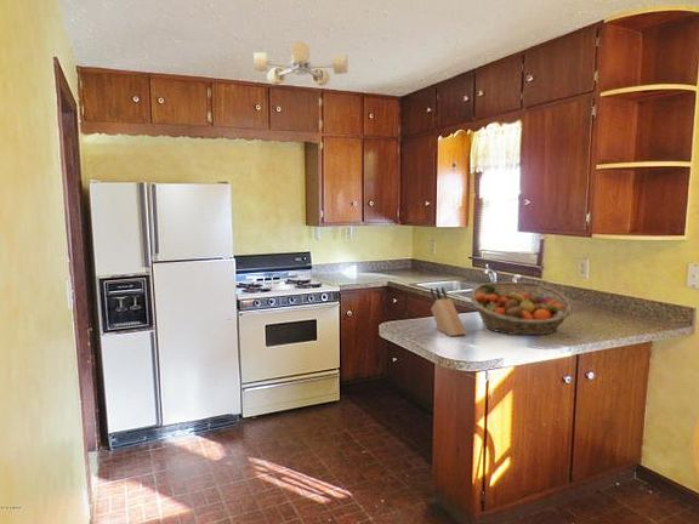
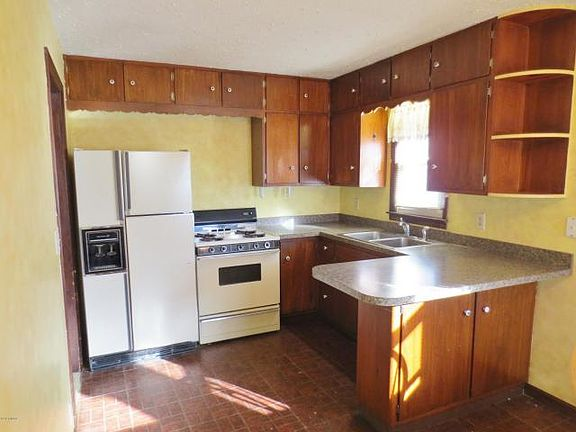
- ceiling light (301, 66)
- knife block (445, 309)
- fruit basket (519, 307)
